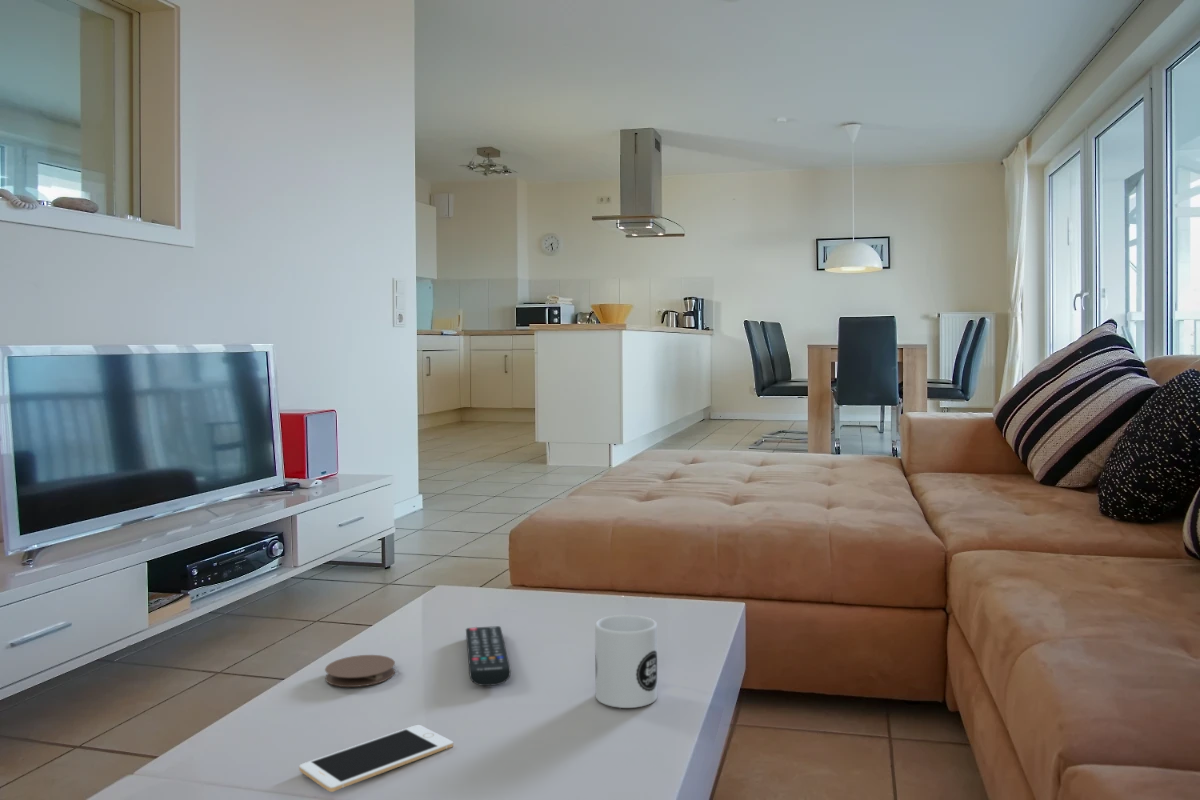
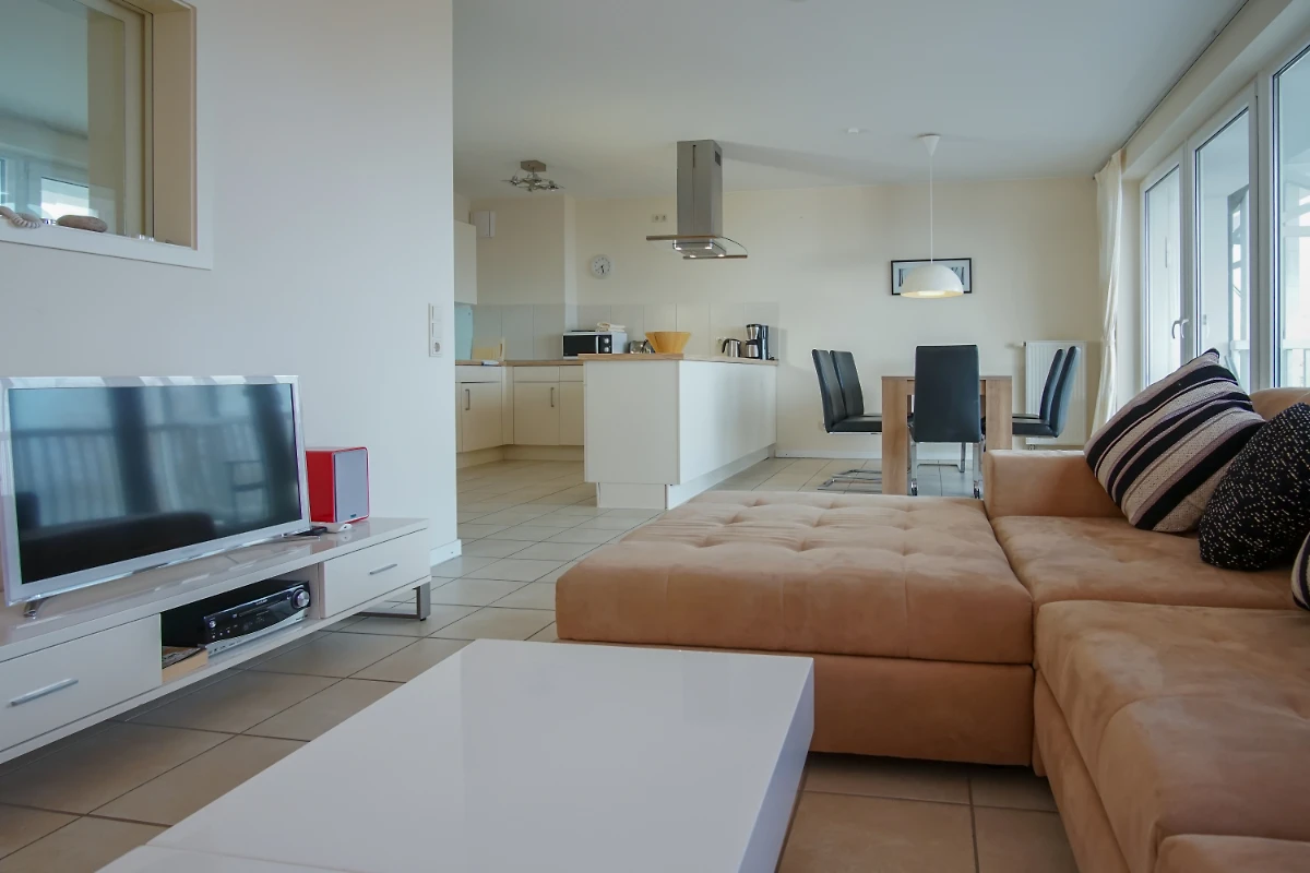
- remote control (486, 652)
- cell phone (378, 755)
- mug (632, 655)
- coaster (360, 670)
